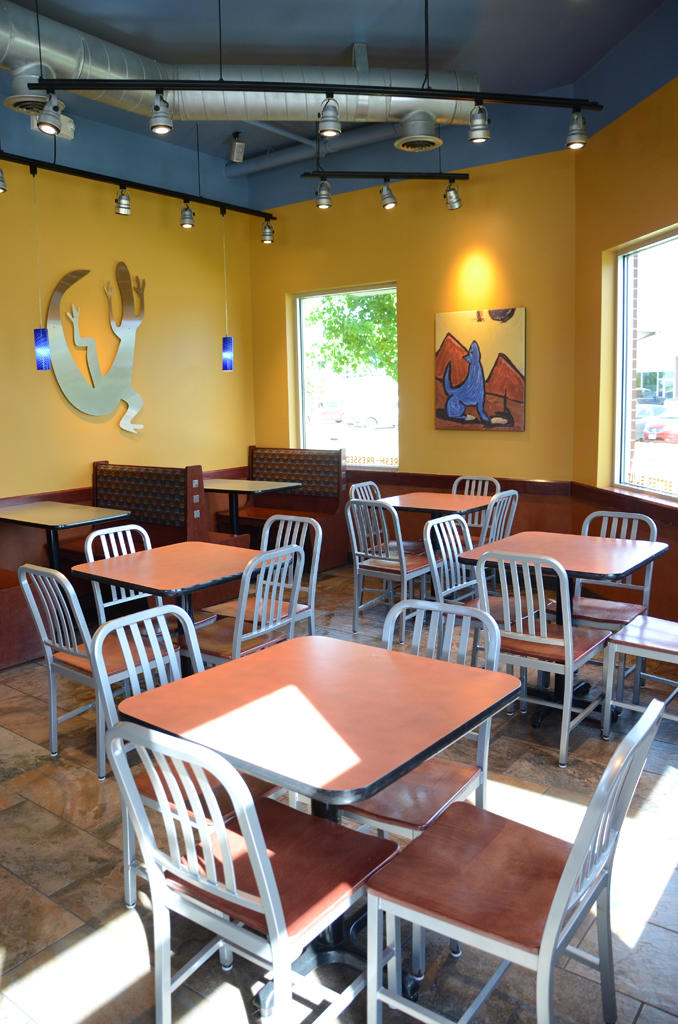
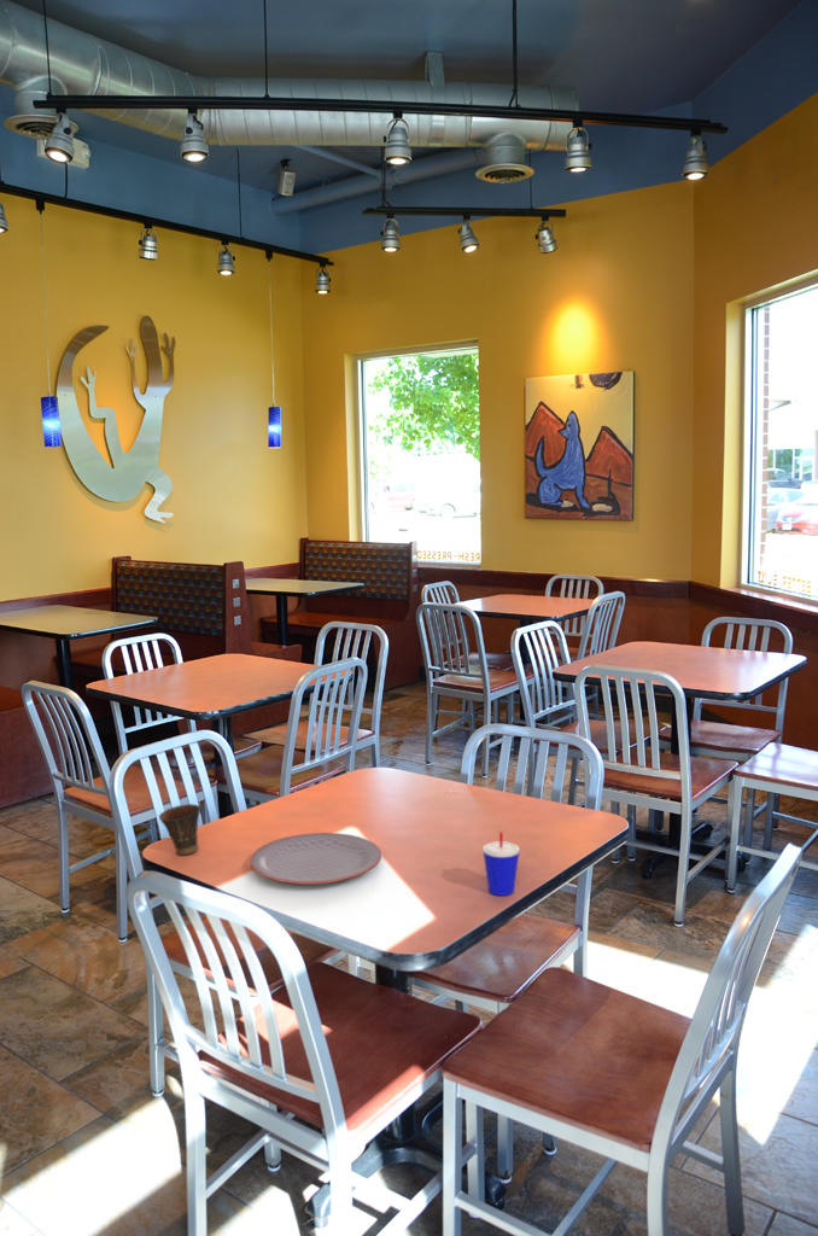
+ cup (180, 830)
+ plate (316, 861)
+ beverage cup (501, 861)
